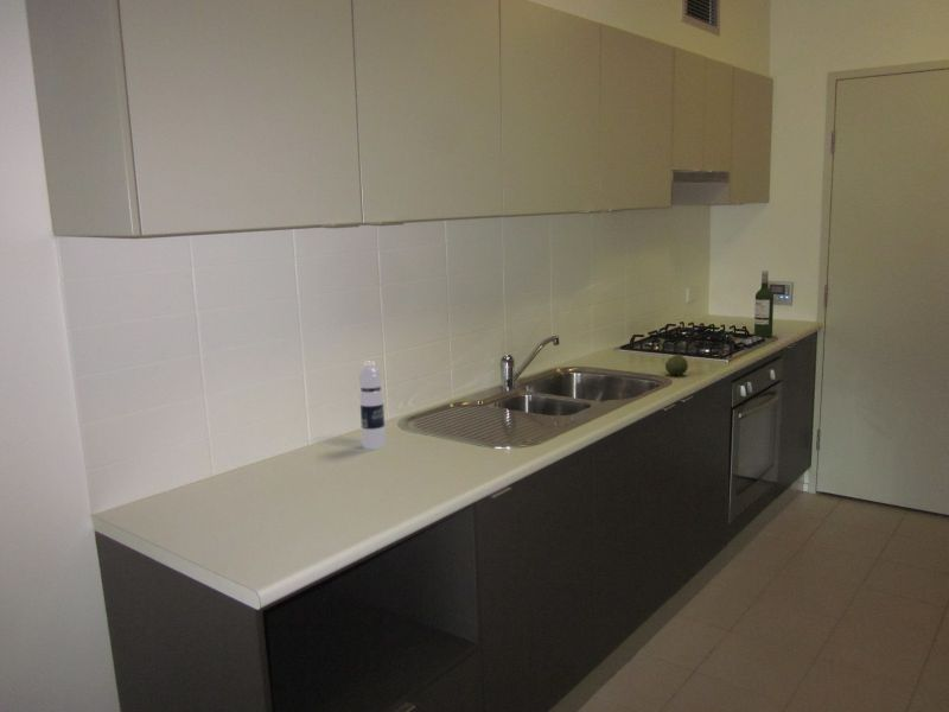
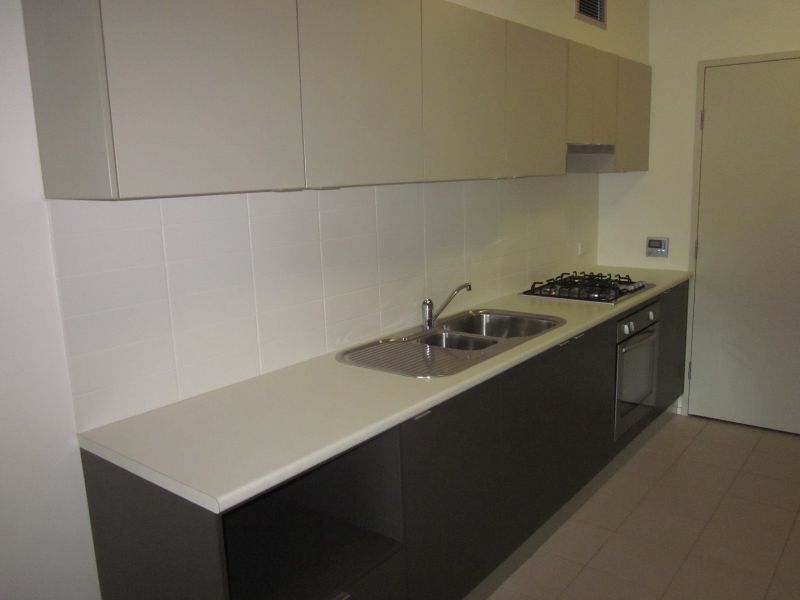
- water bottle (371, 403)
- fruit (676, 364)
- wine bottle (764, 303)
